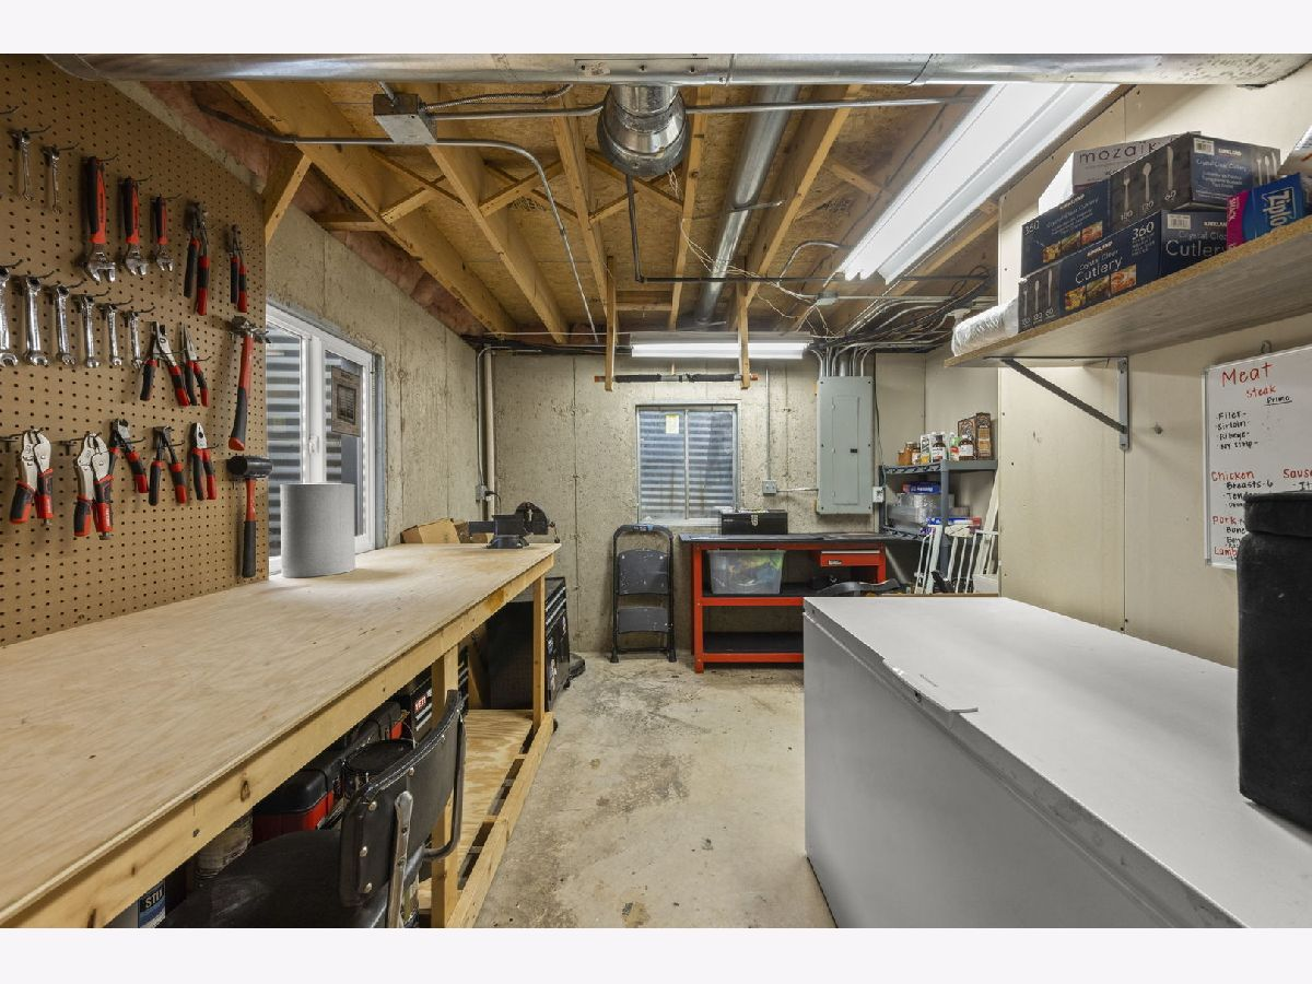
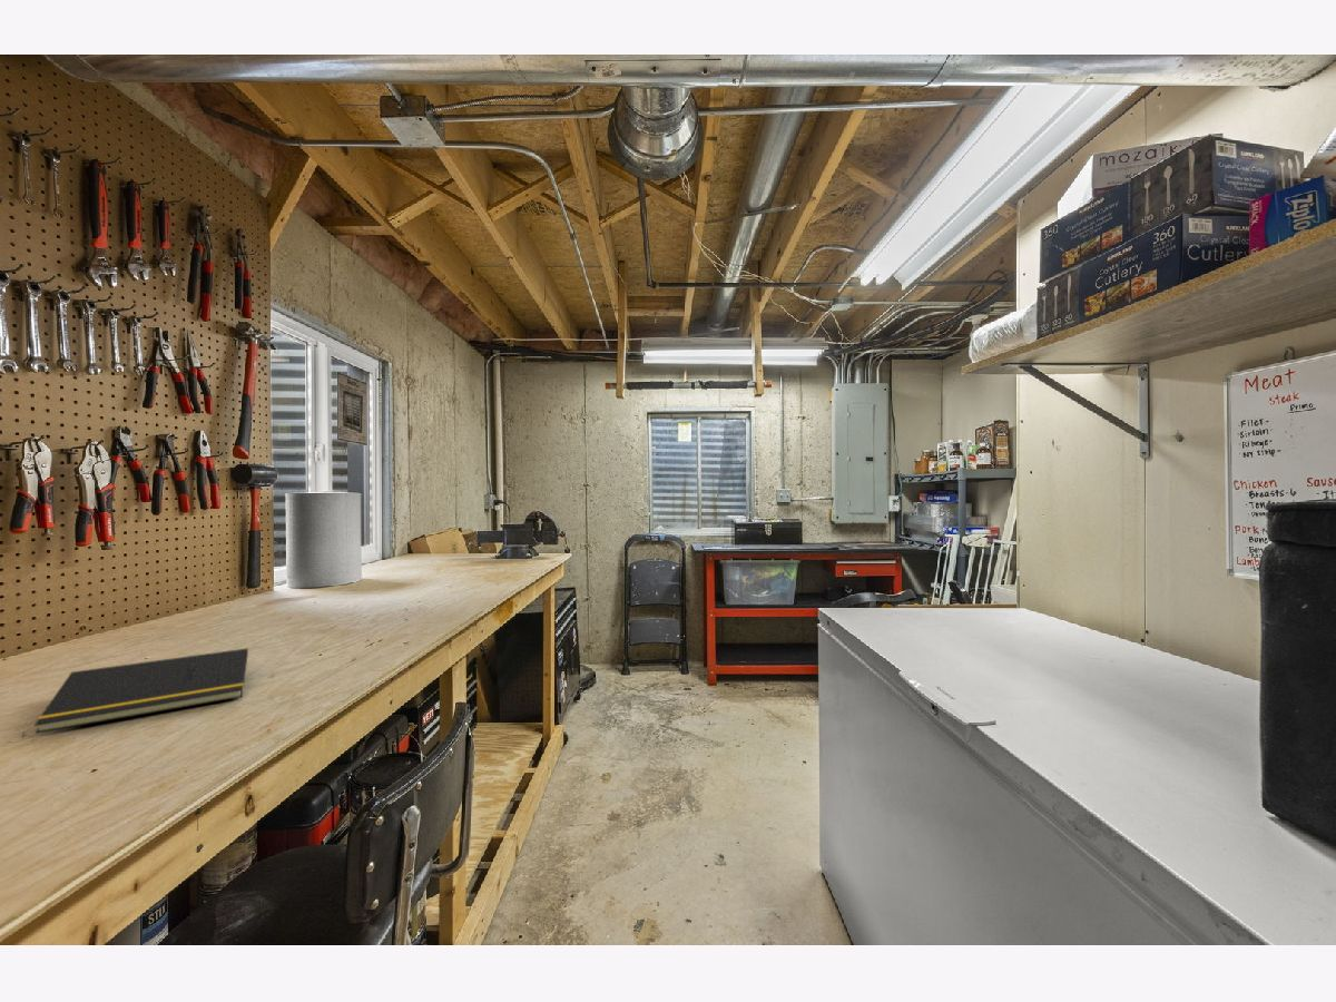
+ notepad (157, 684)
